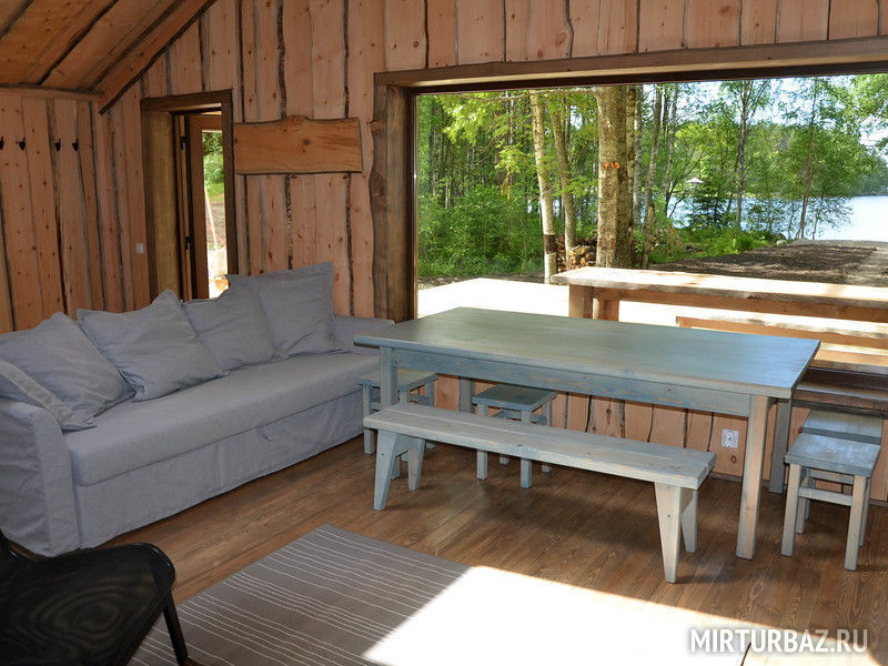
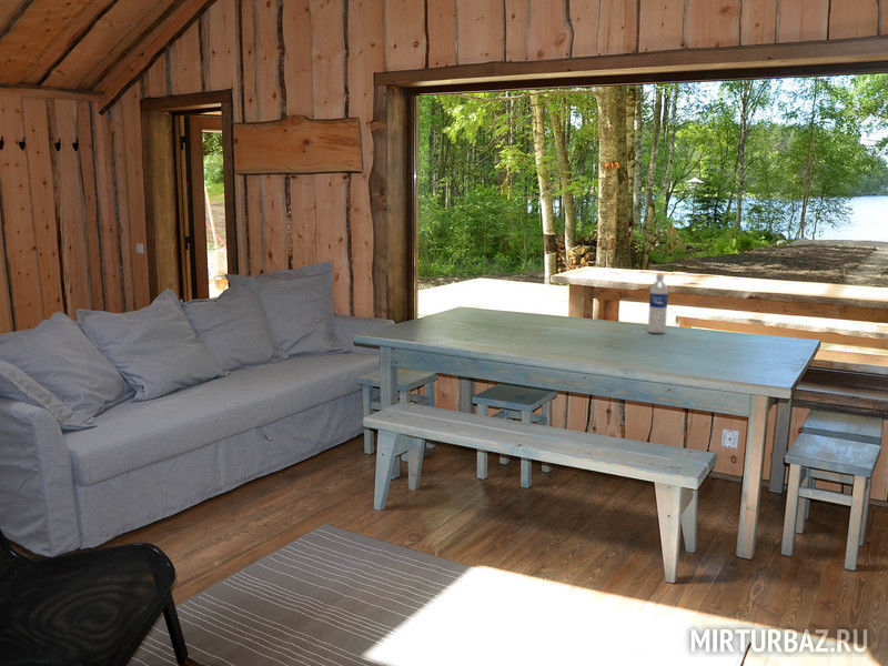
+ water bottle (658, 303)
